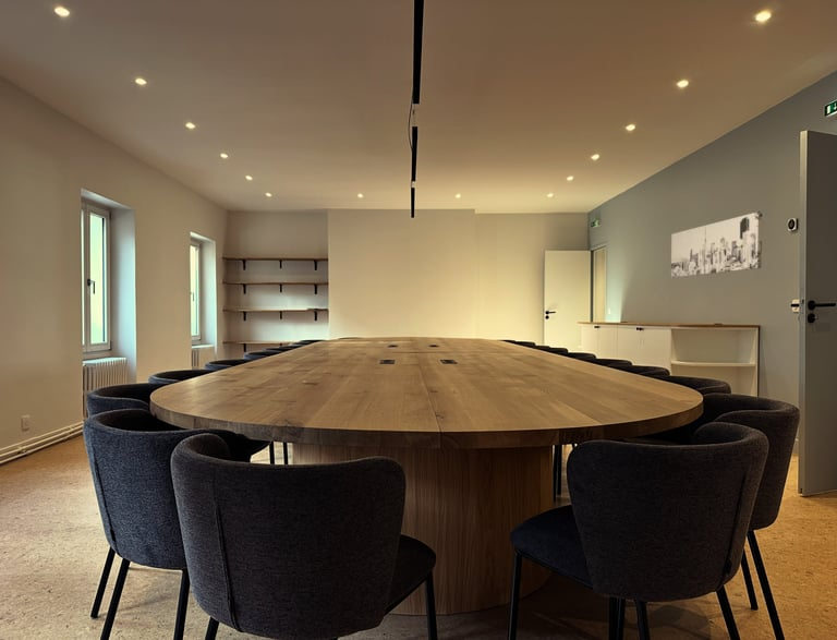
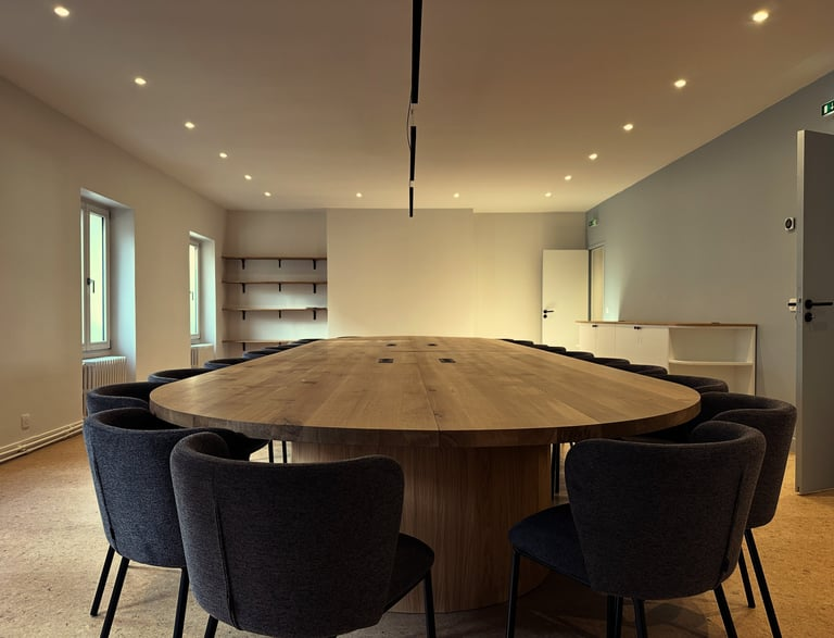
- wall art (711, 249)
